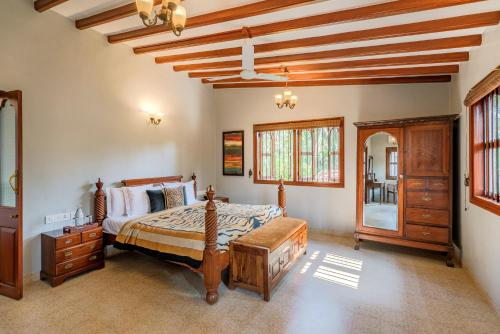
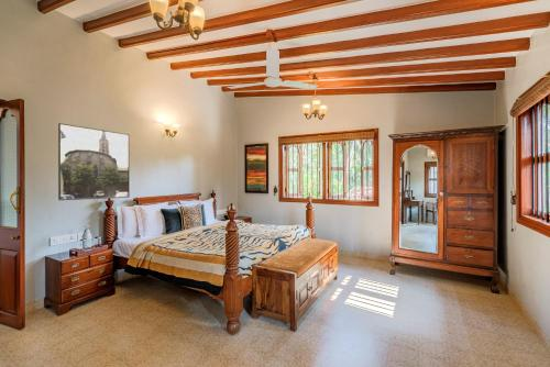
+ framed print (97, 164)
